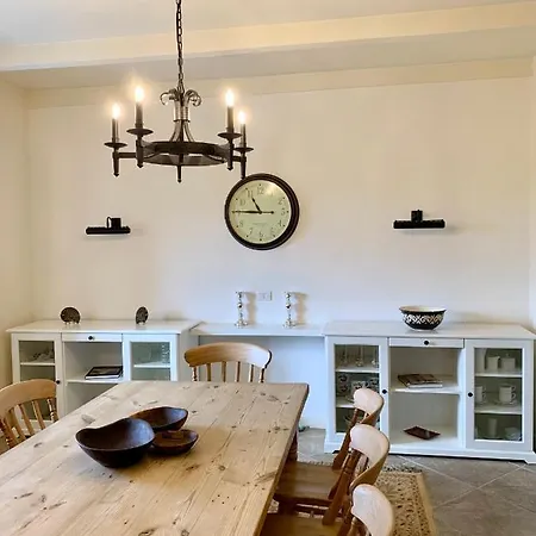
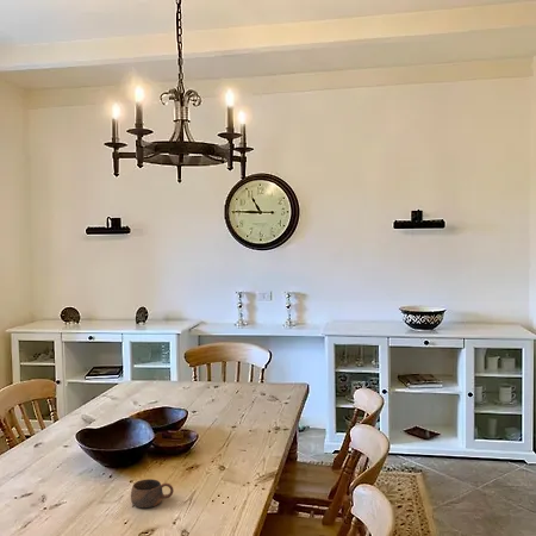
+ cup (151, 493)
